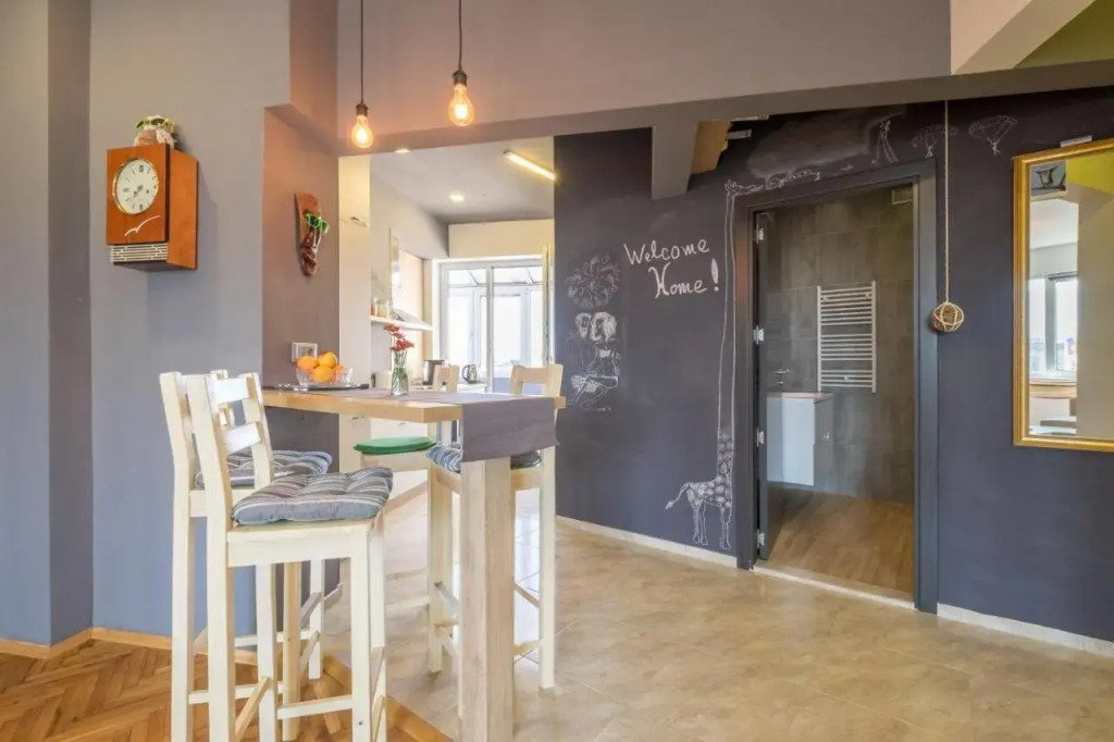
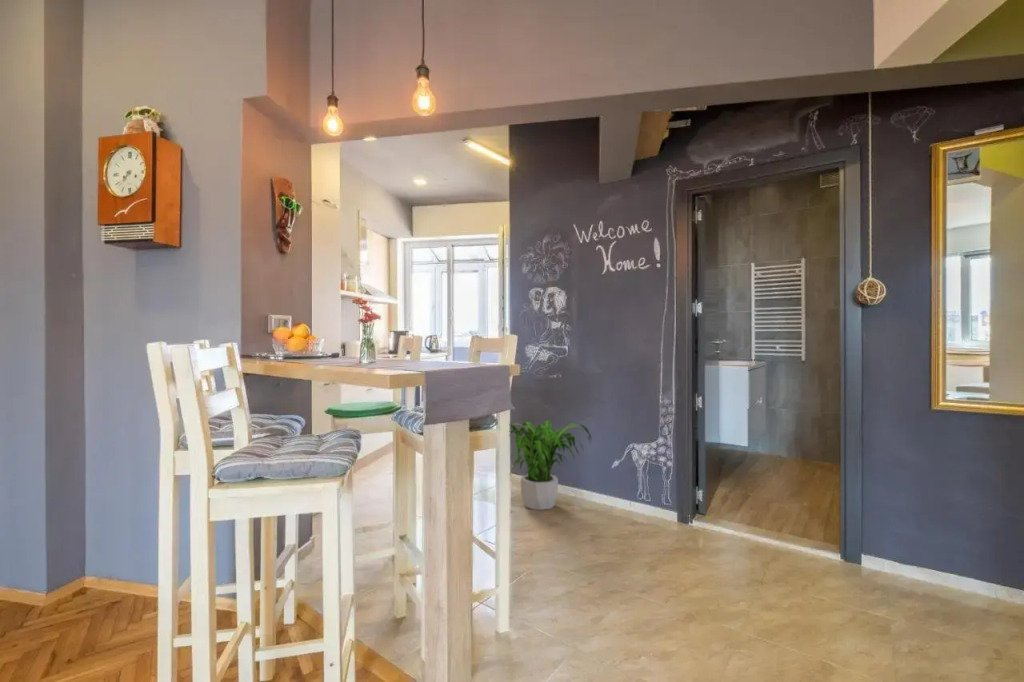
+ potted plant (541, 463)
